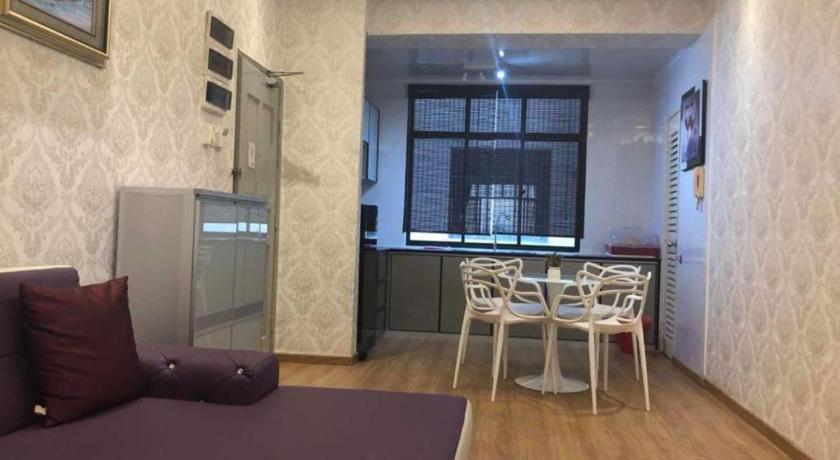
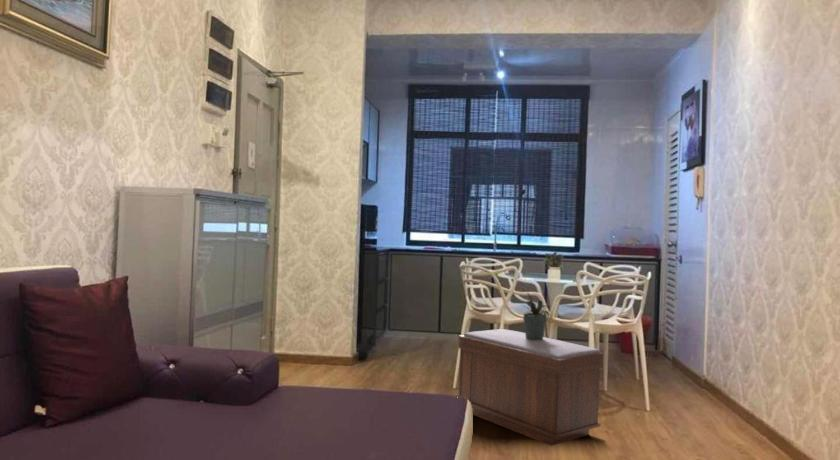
+ potted plant (532, 315)
+ bench (526, 380)
